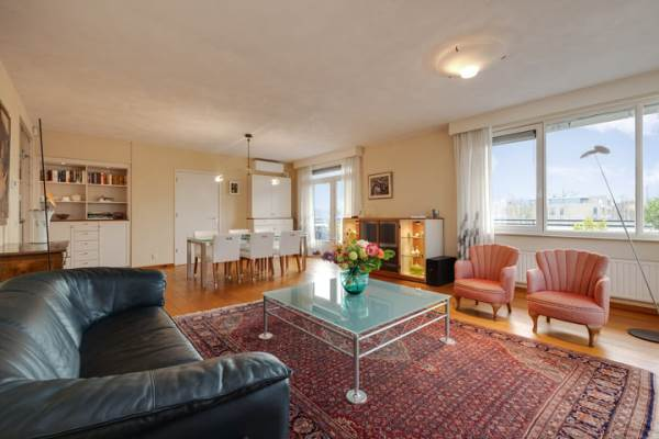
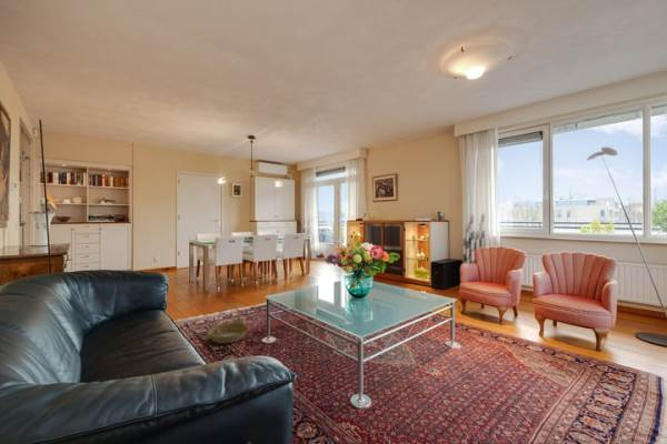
+ basket (228, 323)
